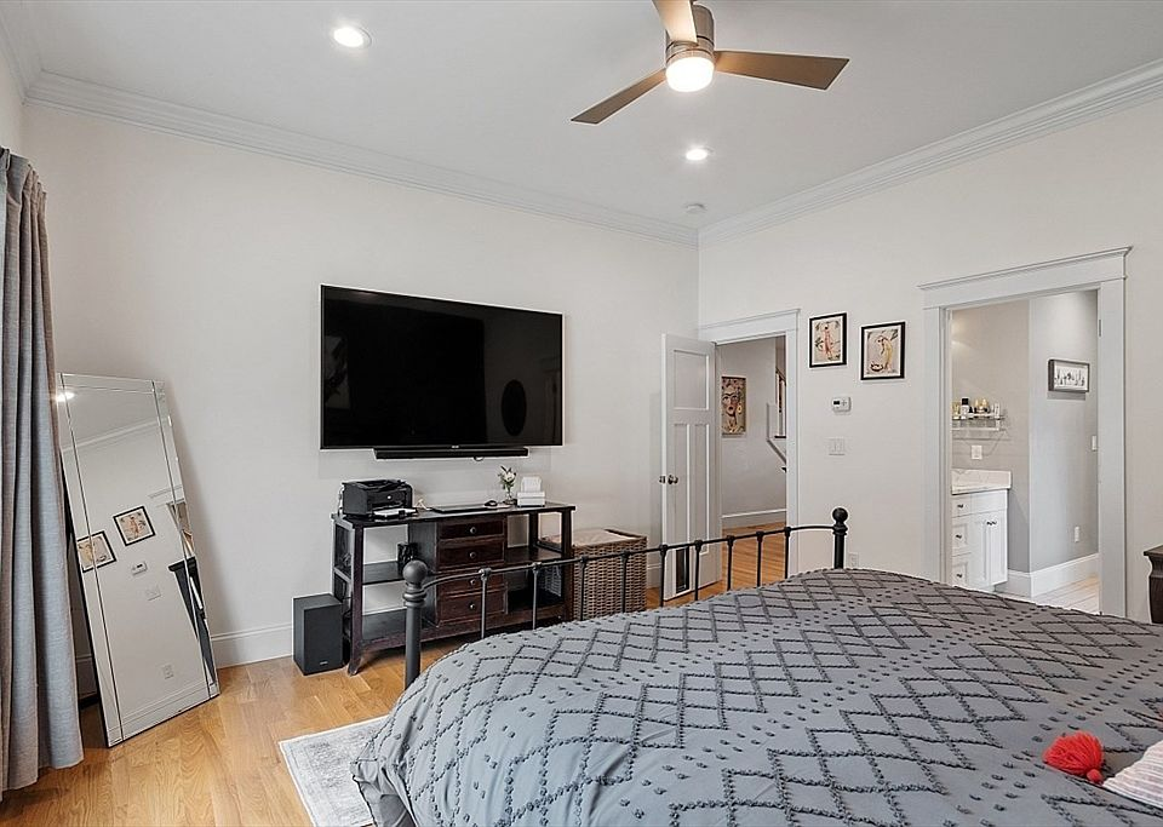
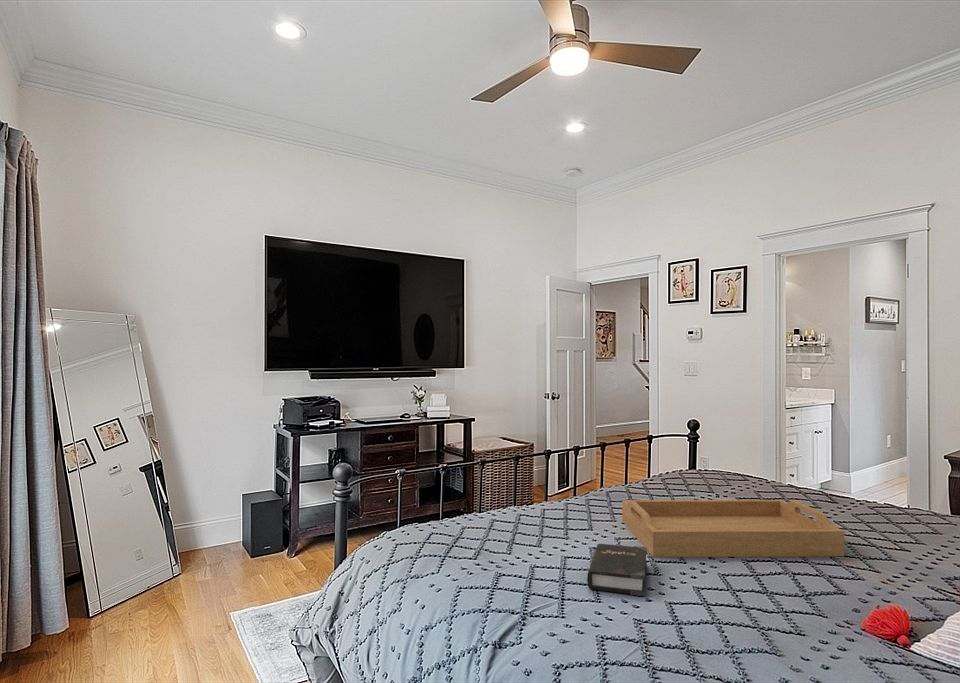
+ serving tray (723, 522)
+ hardback book (618, 567)
